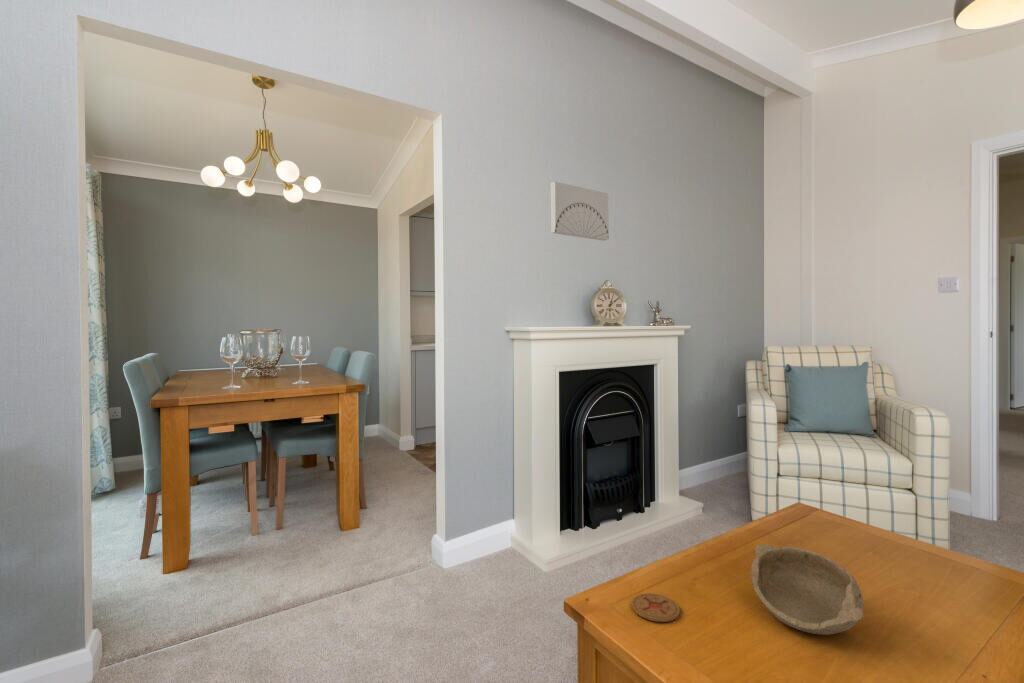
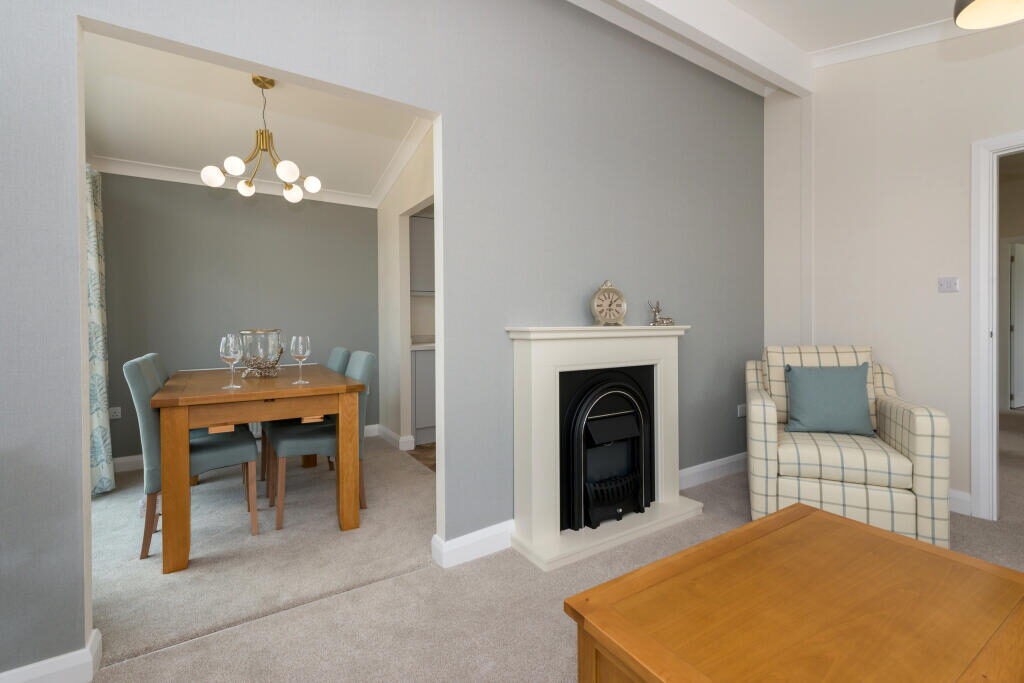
- wall art (580, 212)
- coaster (655, 607)
- bowl (803, 590)
